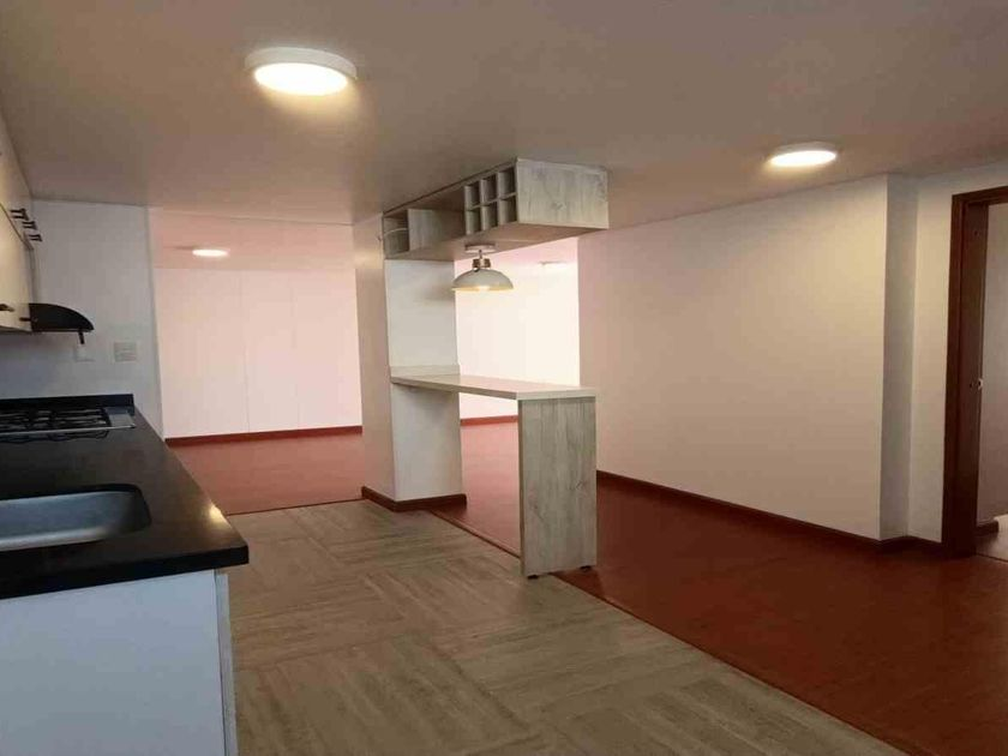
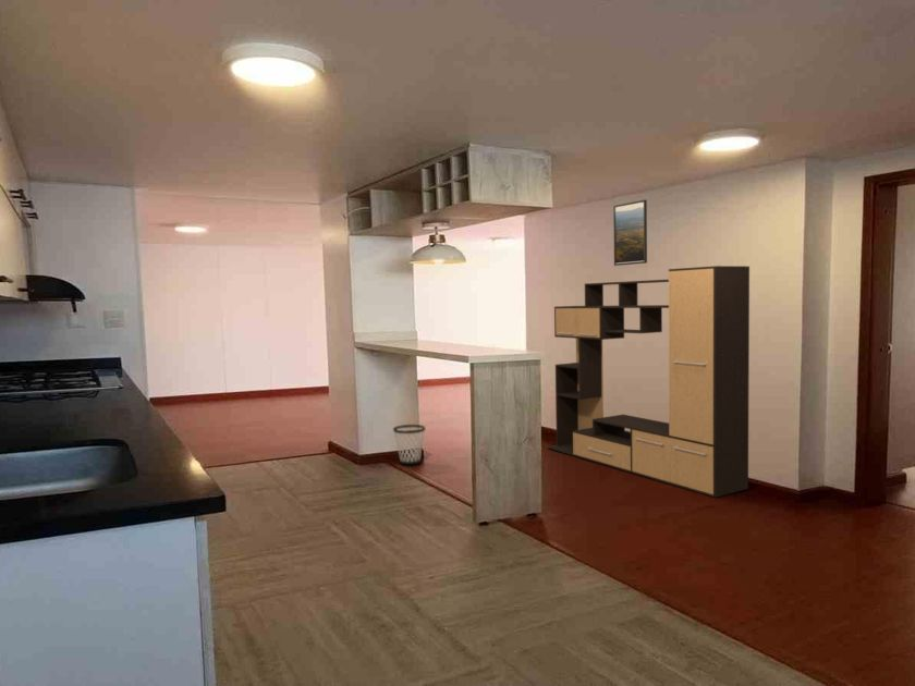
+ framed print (630, 233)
+ wastebasket (410, 445)
+ media console (601, 370)
